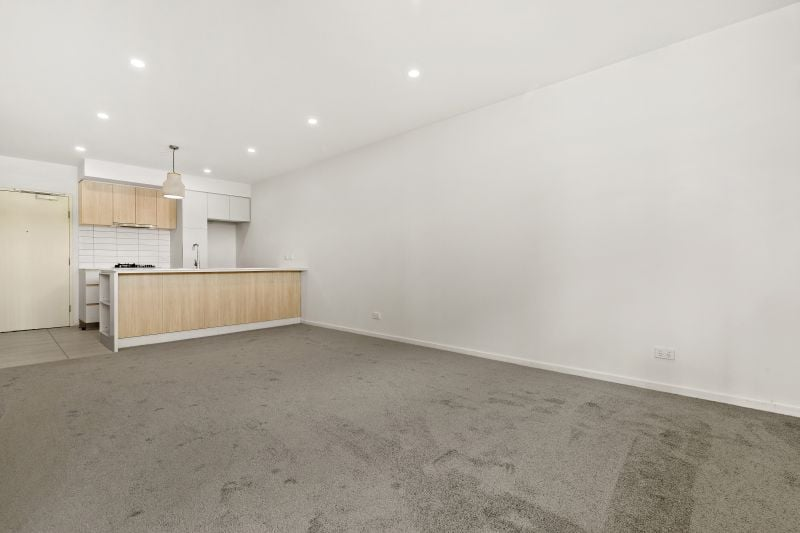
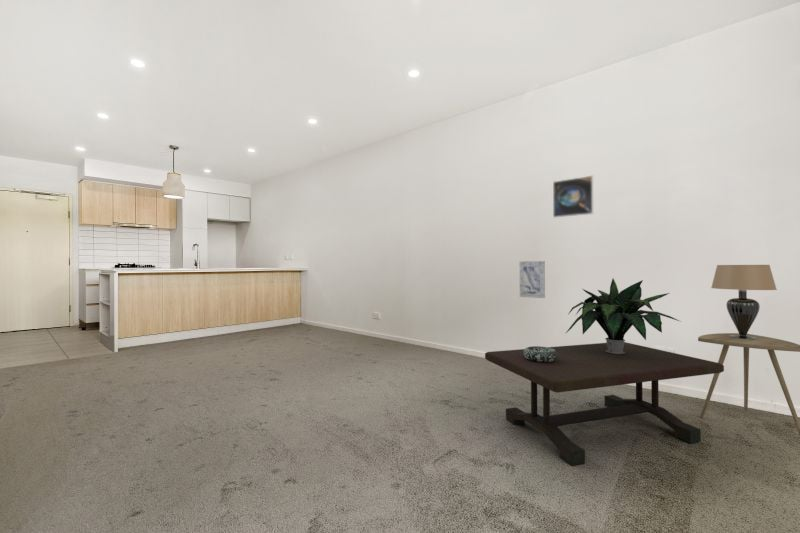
+ potted plant (618, 315)
+ coffee table (596, 387)
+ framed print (572, 197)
+ wall art (531, 279)
+ side table (747, 378)
+ table lamp (742, 300)
+ decorative bowl (540, 353)
